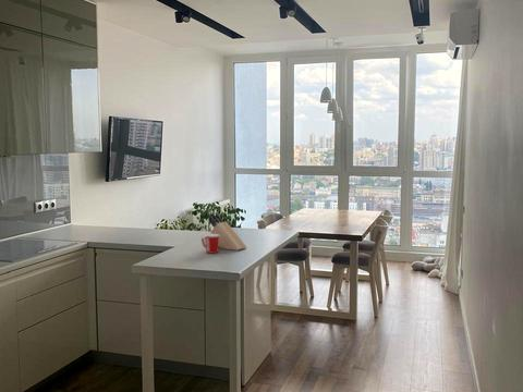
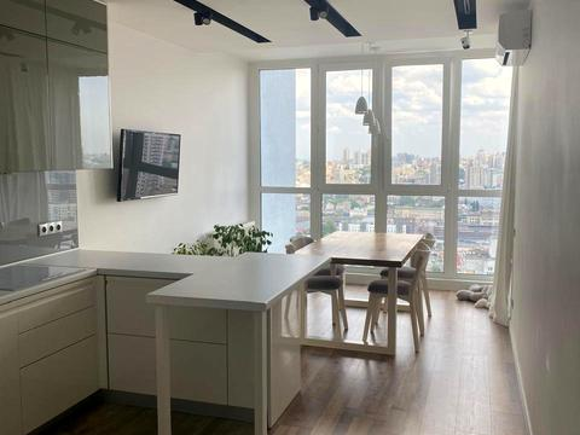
- knife block (226, 231)
- mug (209, 243)
